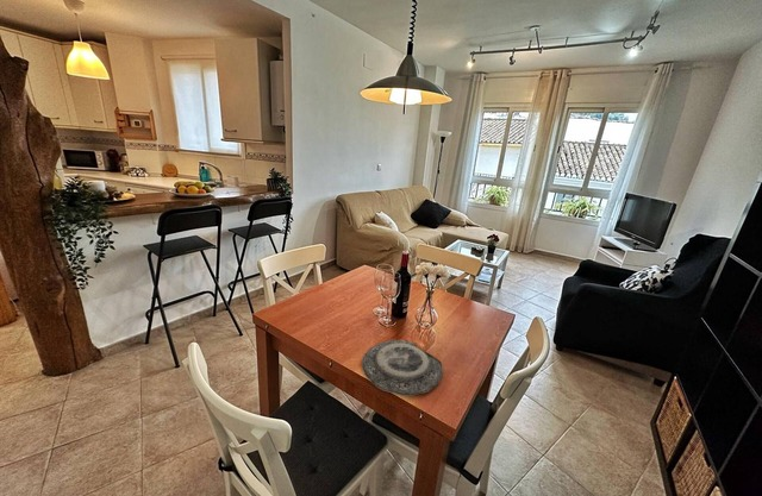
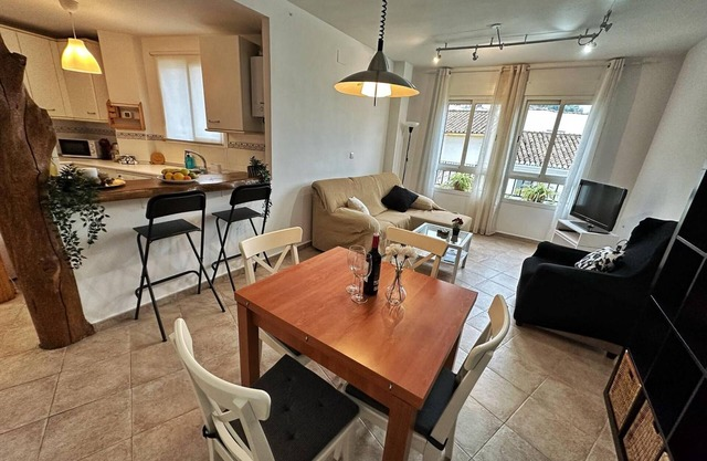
- plate (401, 360)
